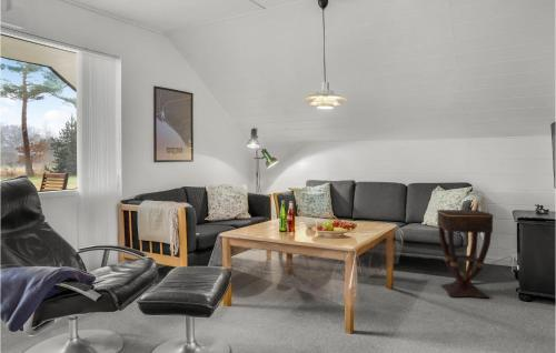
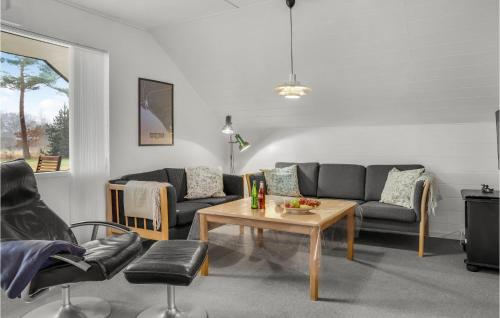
- side table (463, 255)
